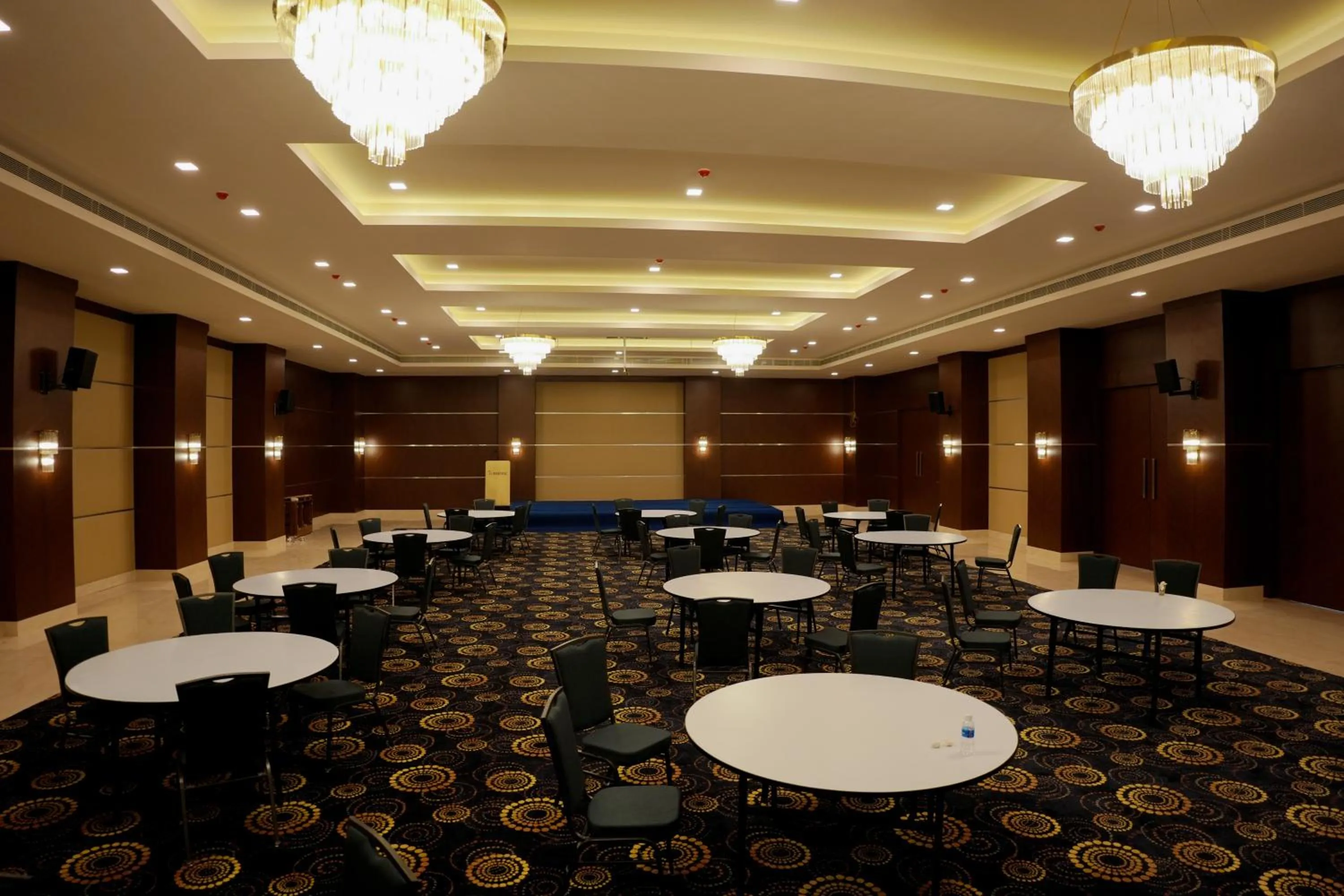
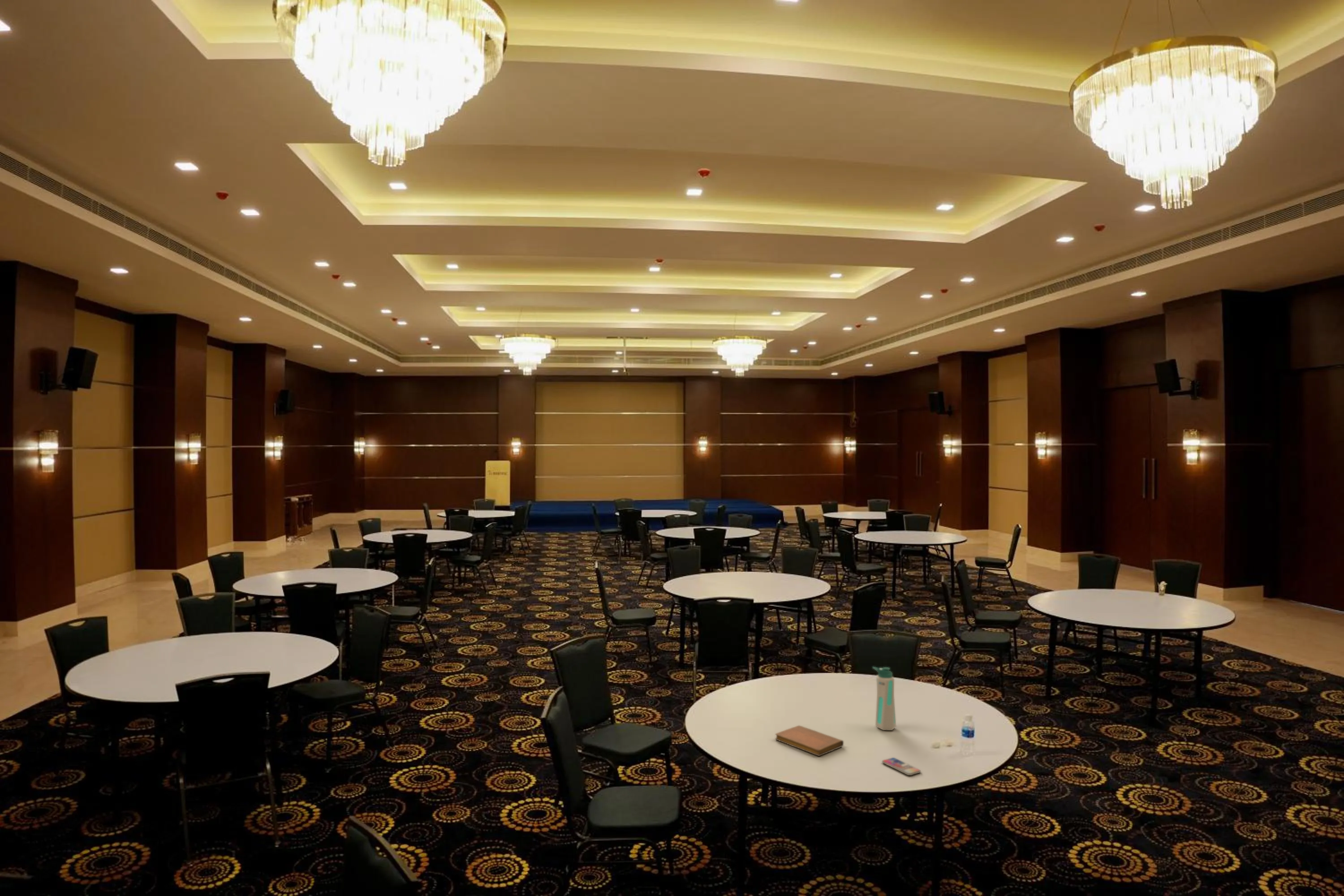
+ water bottle (884, 697)
+ smartphone (901, 766)
+ notebook (809, 740)
